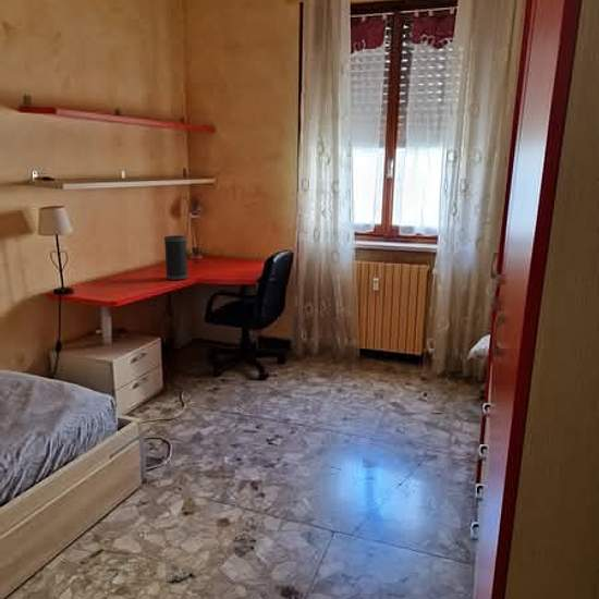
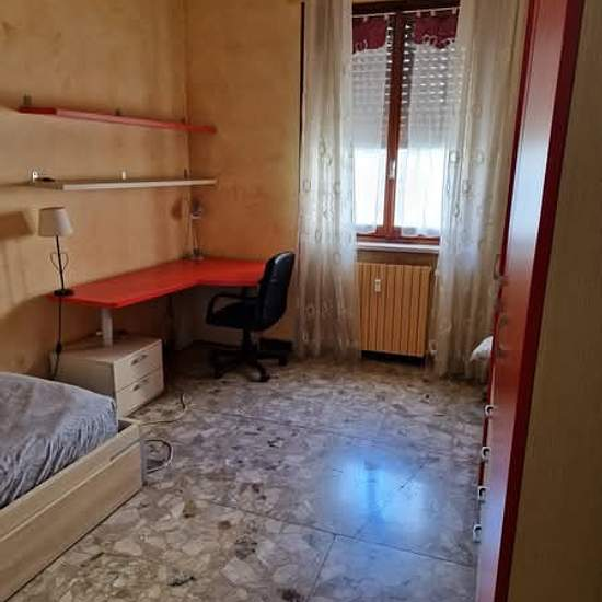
- speaker (175, 257)
